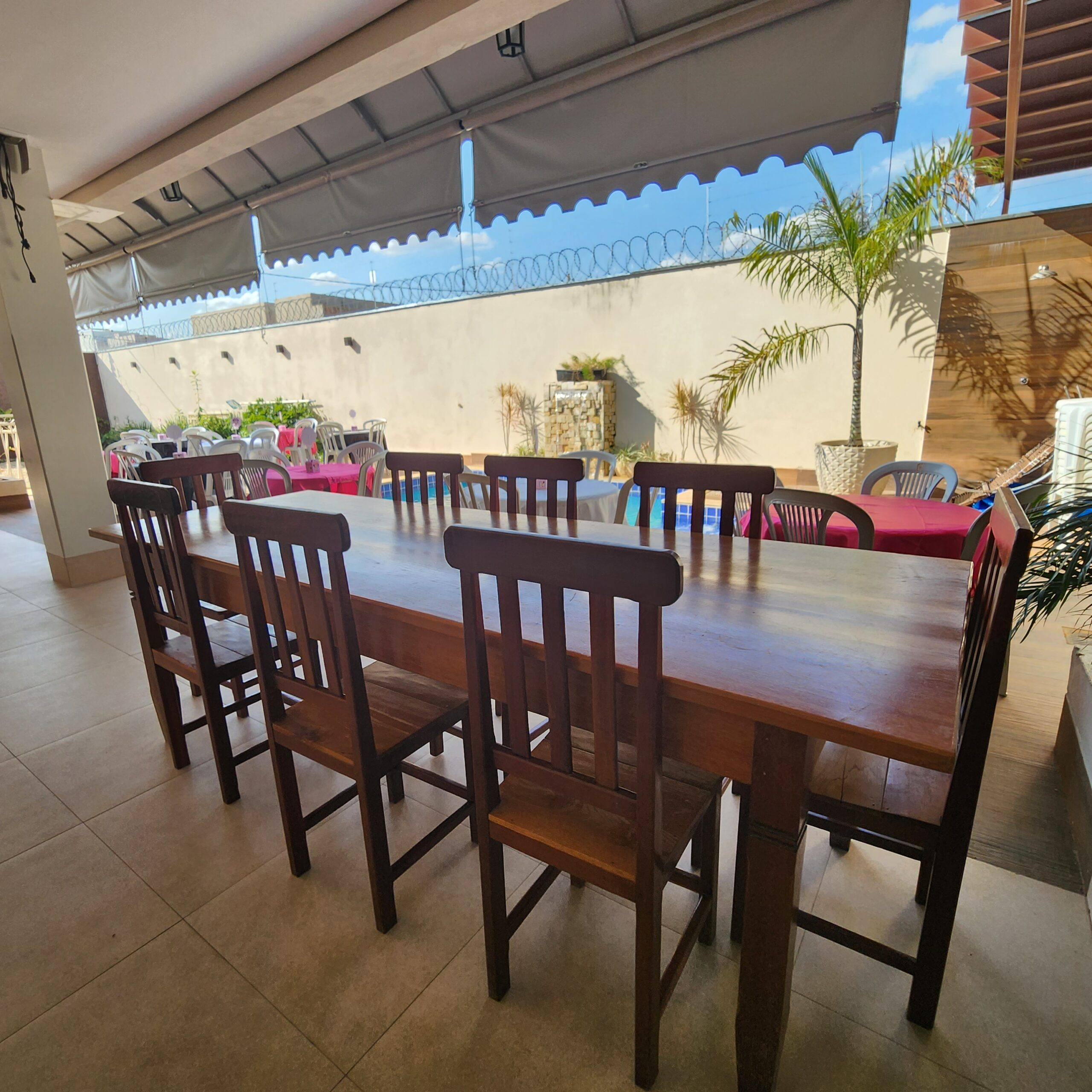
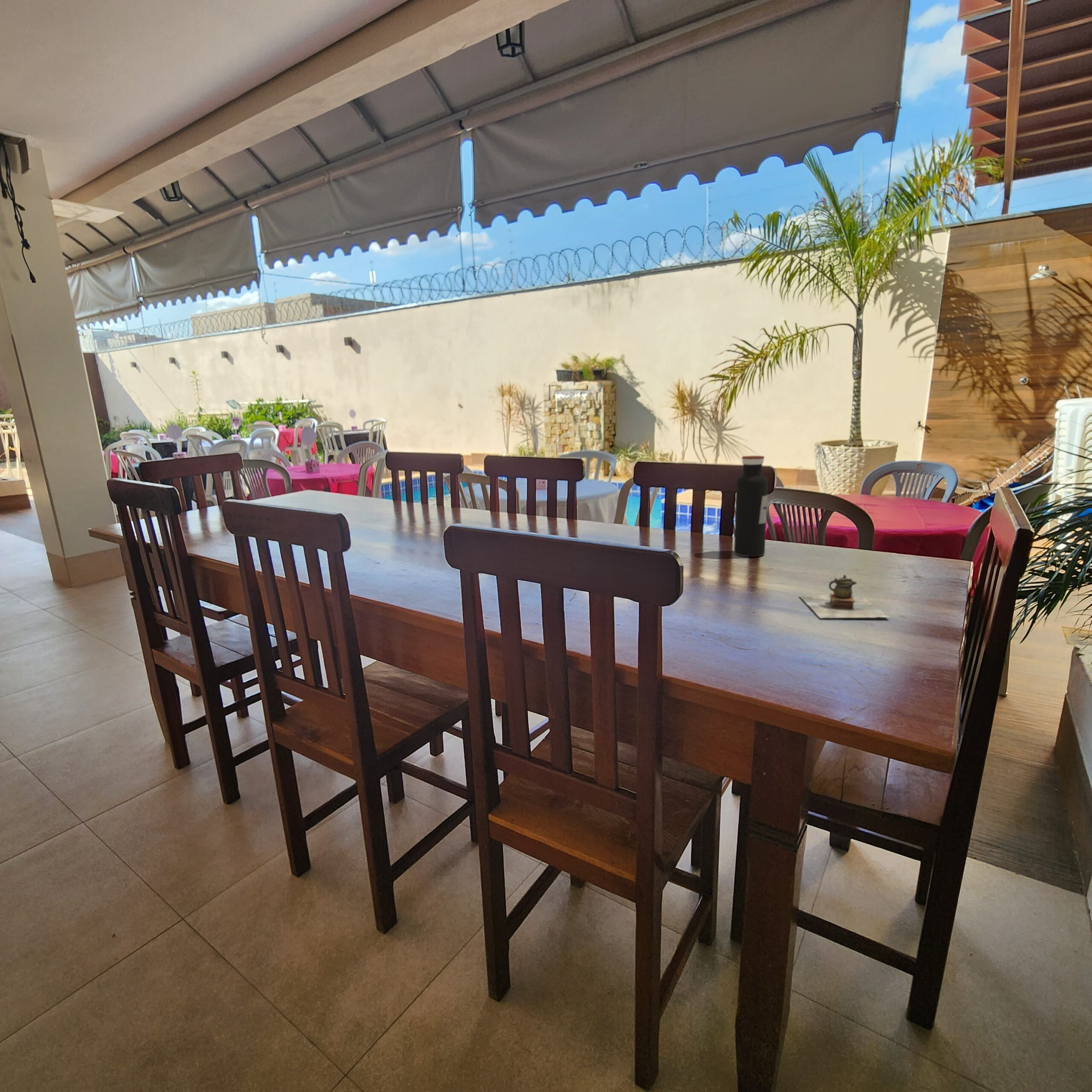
+ water bottle (751, 505)
+ teapot (843, 591)
